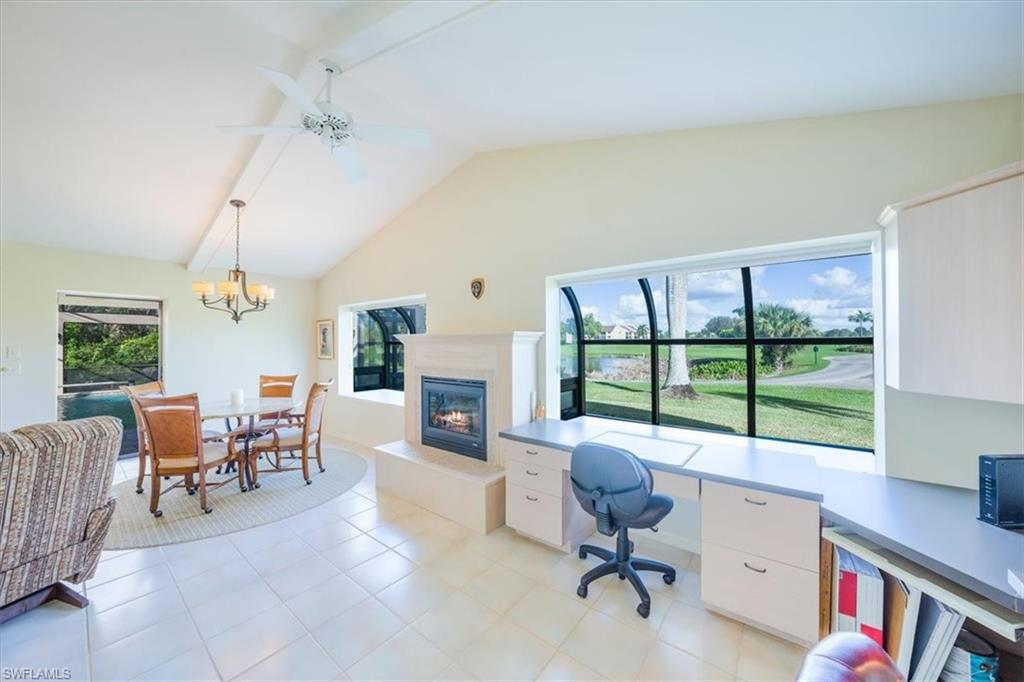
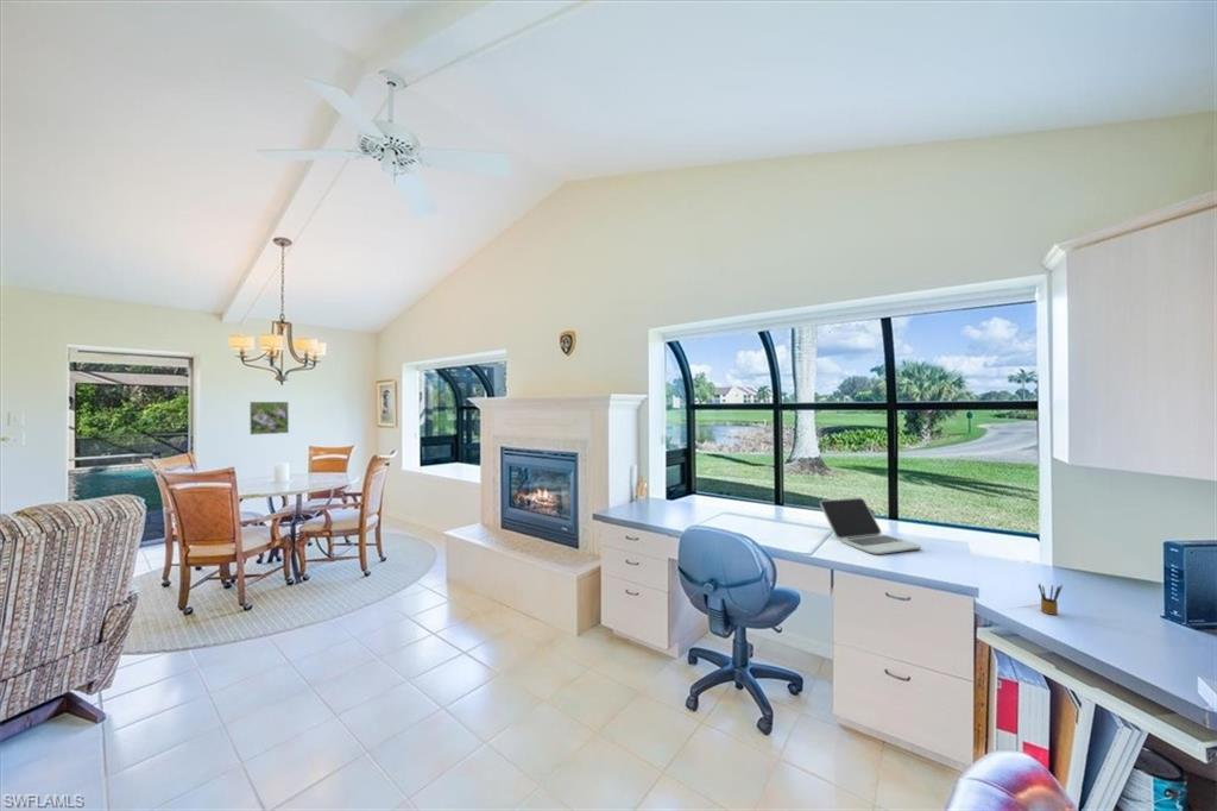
+ laptop (868, 522)
+ pencil box (1048, 598)
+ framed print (269, 417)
